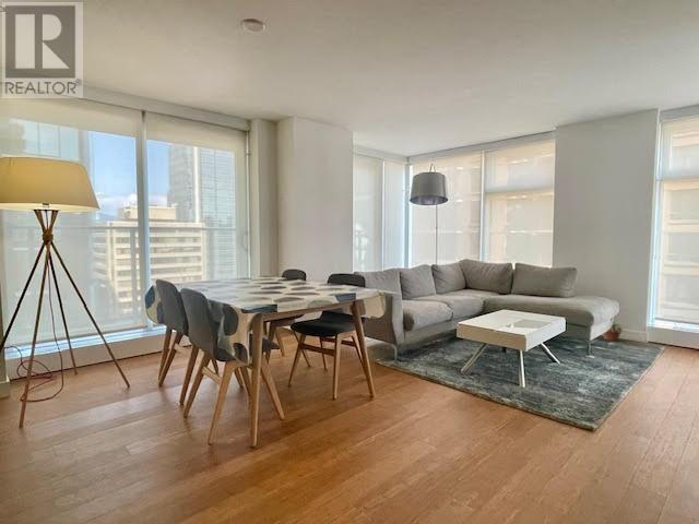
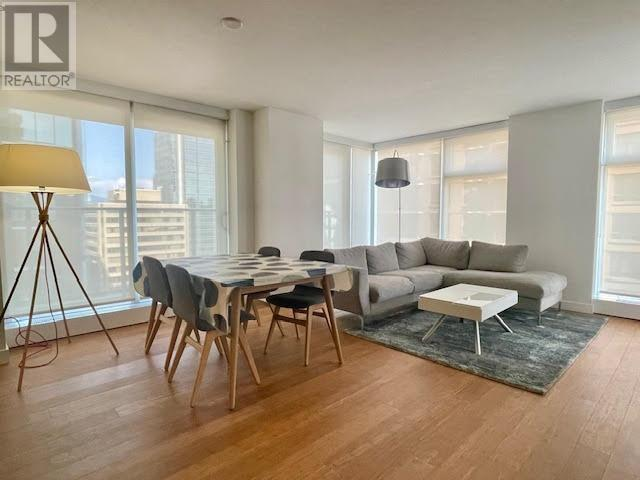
- potted plant (612, 329)
